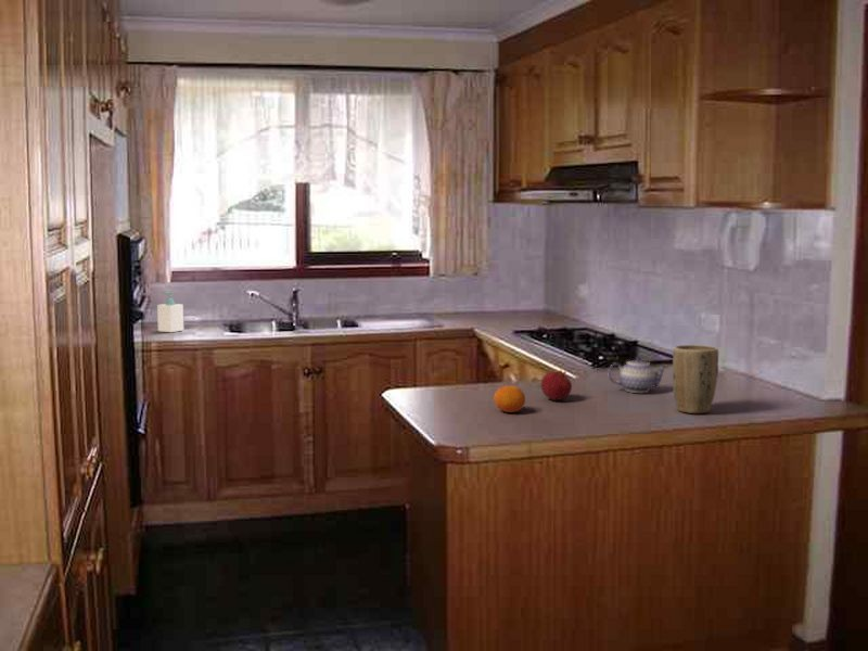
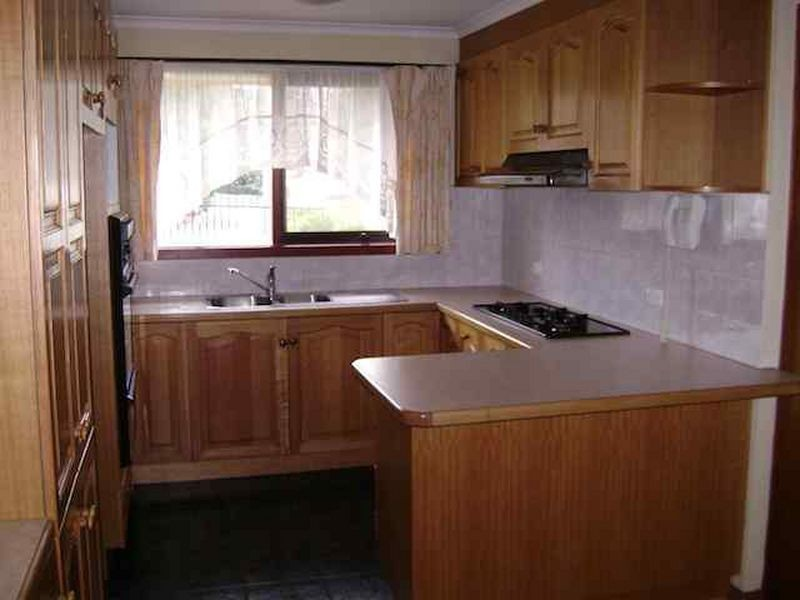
- fruit (556, 384)
- fruit (509, 398)
- soap bottle (169, 311)
- plant pot (694, 379)
- teapot (637, 373)
